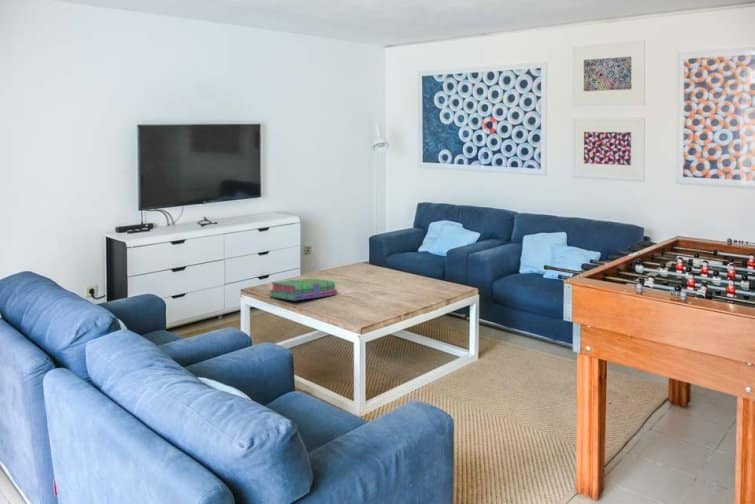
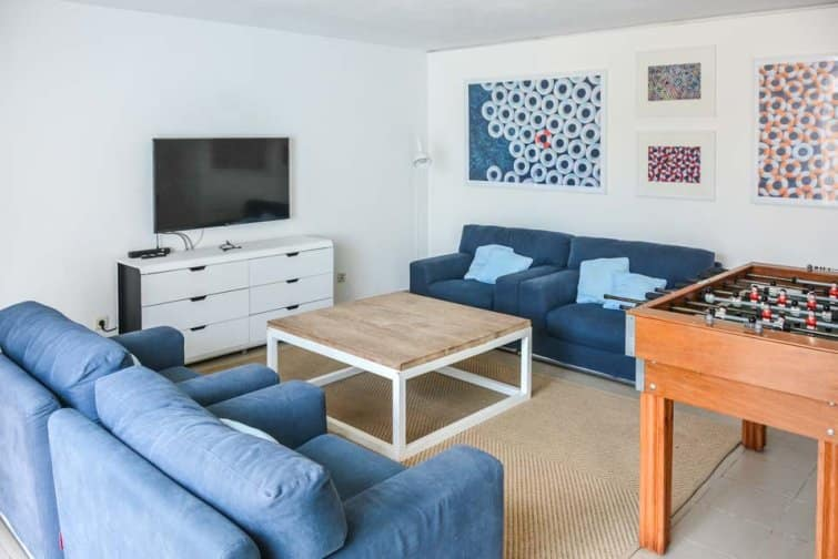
- stack of books (303, 288)
